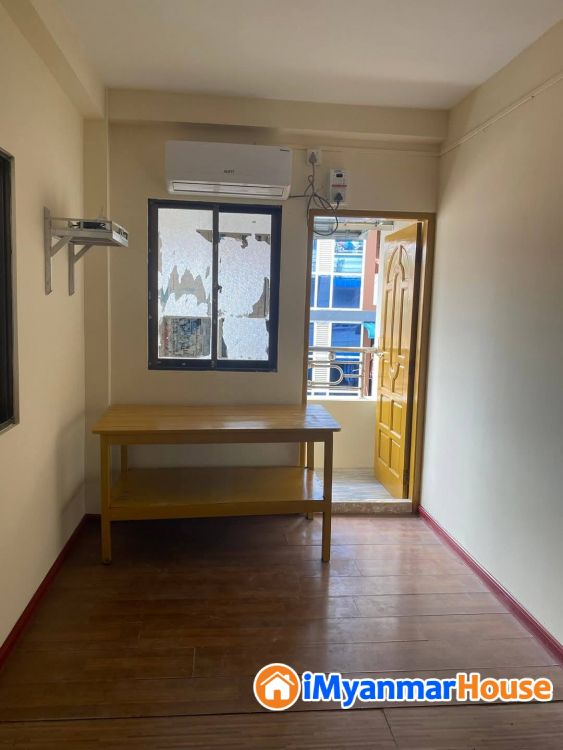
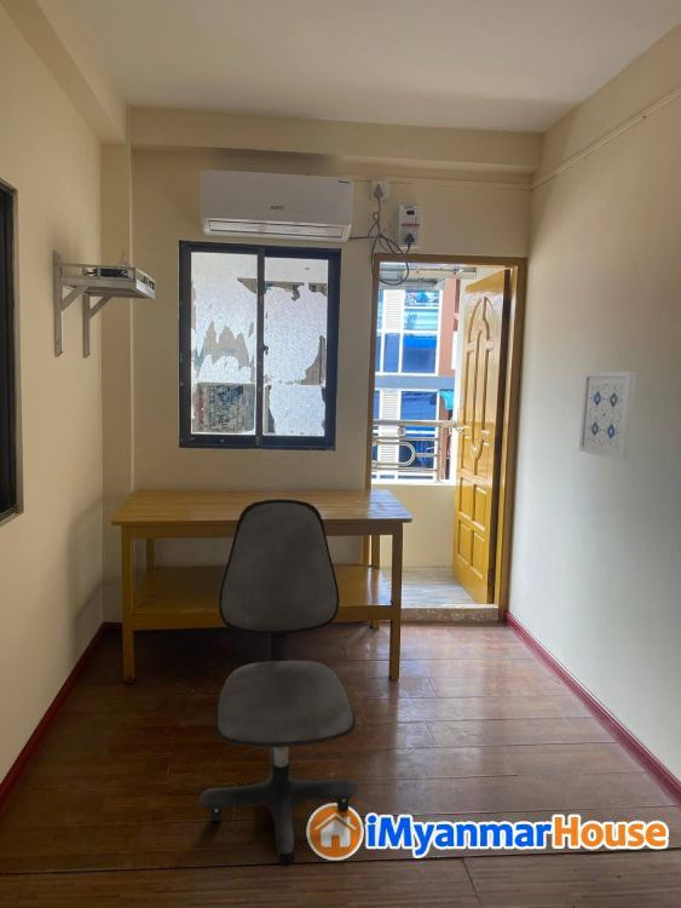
+ office chair (283, 669)
+ wall art (605, 414)
